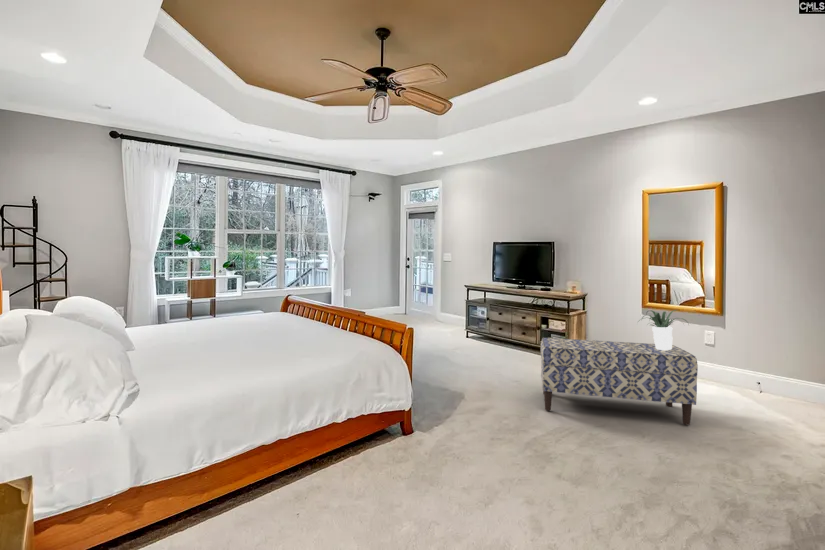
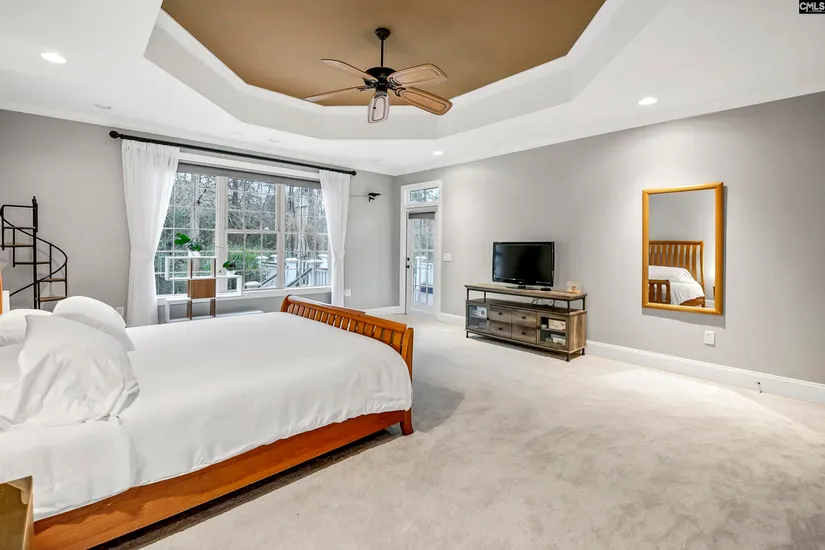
- bench (610, 377)
- potted plant (664, 330)
